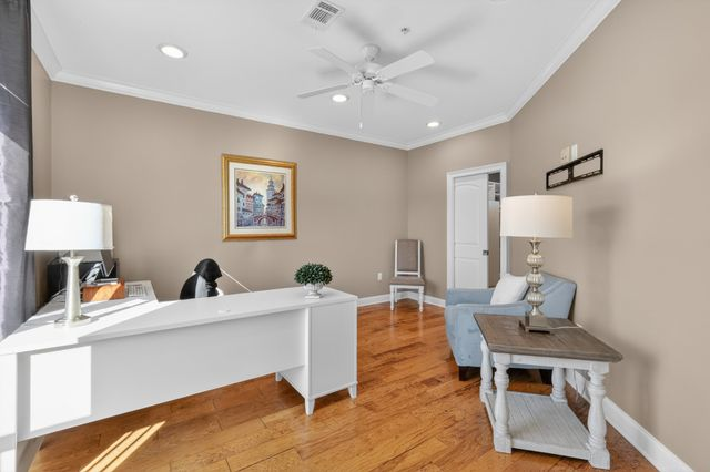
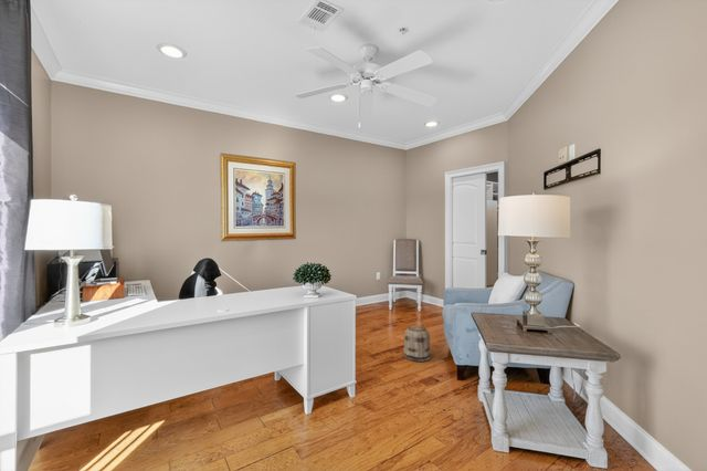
+ basket (416, 337)
